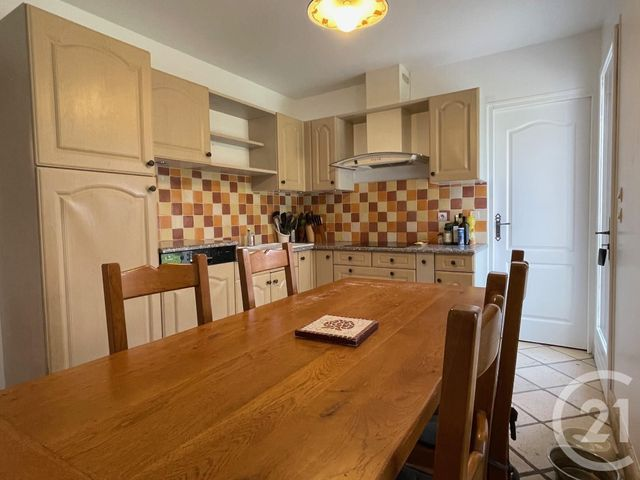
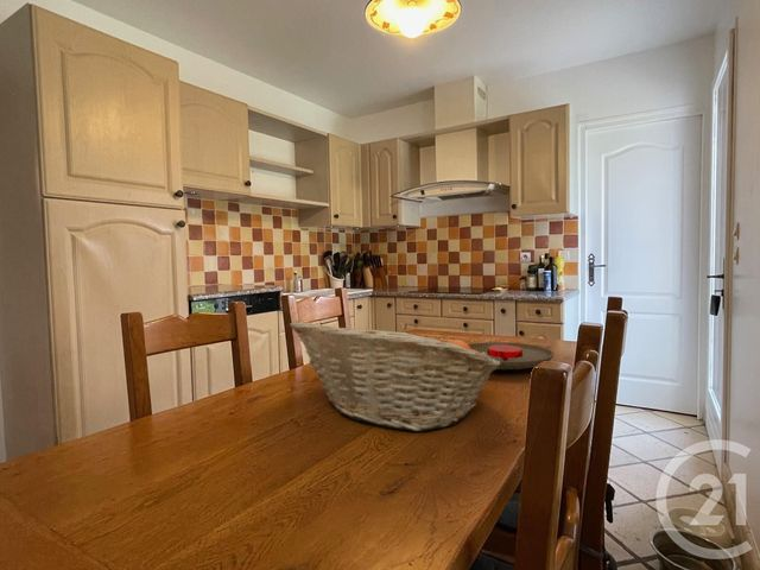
+ plate (501, 356)
+ fruit basket (390, 361)
